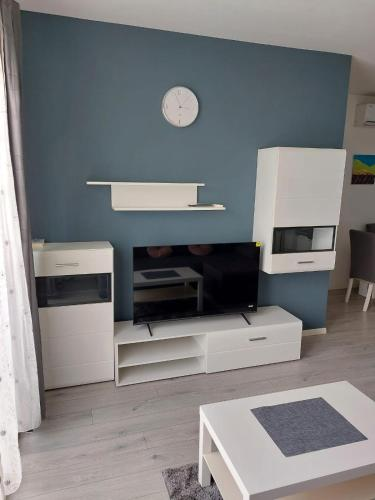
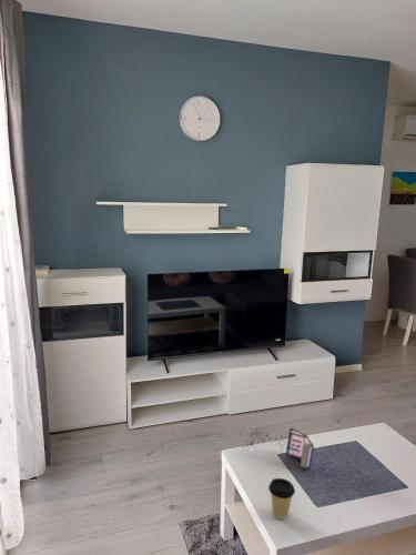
+ booklet (276, 443)
+ coffee cup (281, 498)
